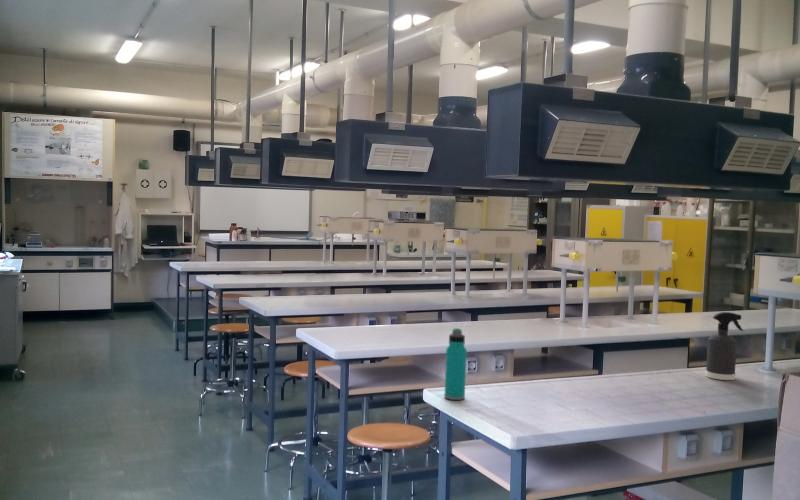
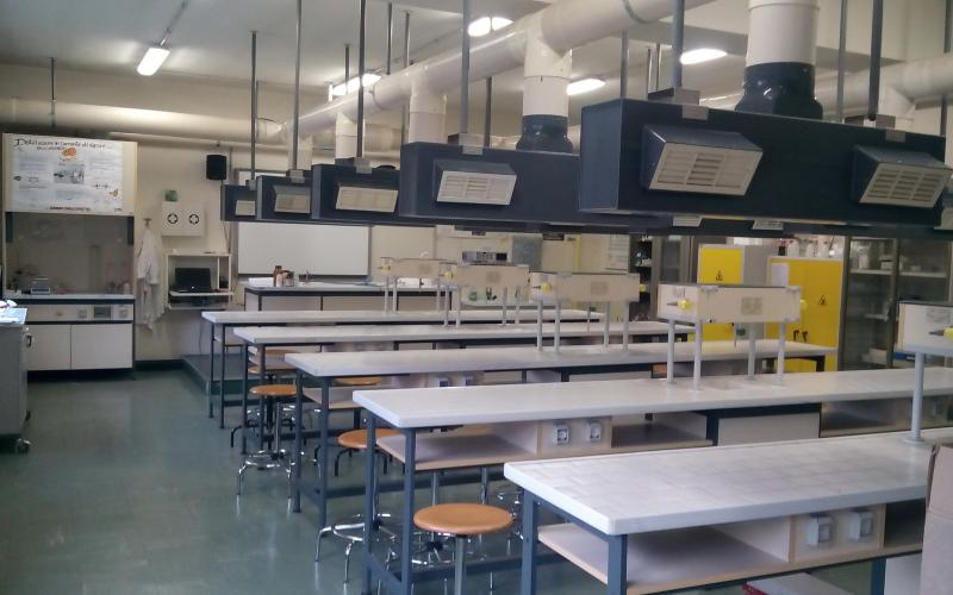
- water bottle (455, 363)
- spray bottle (724, 344)
